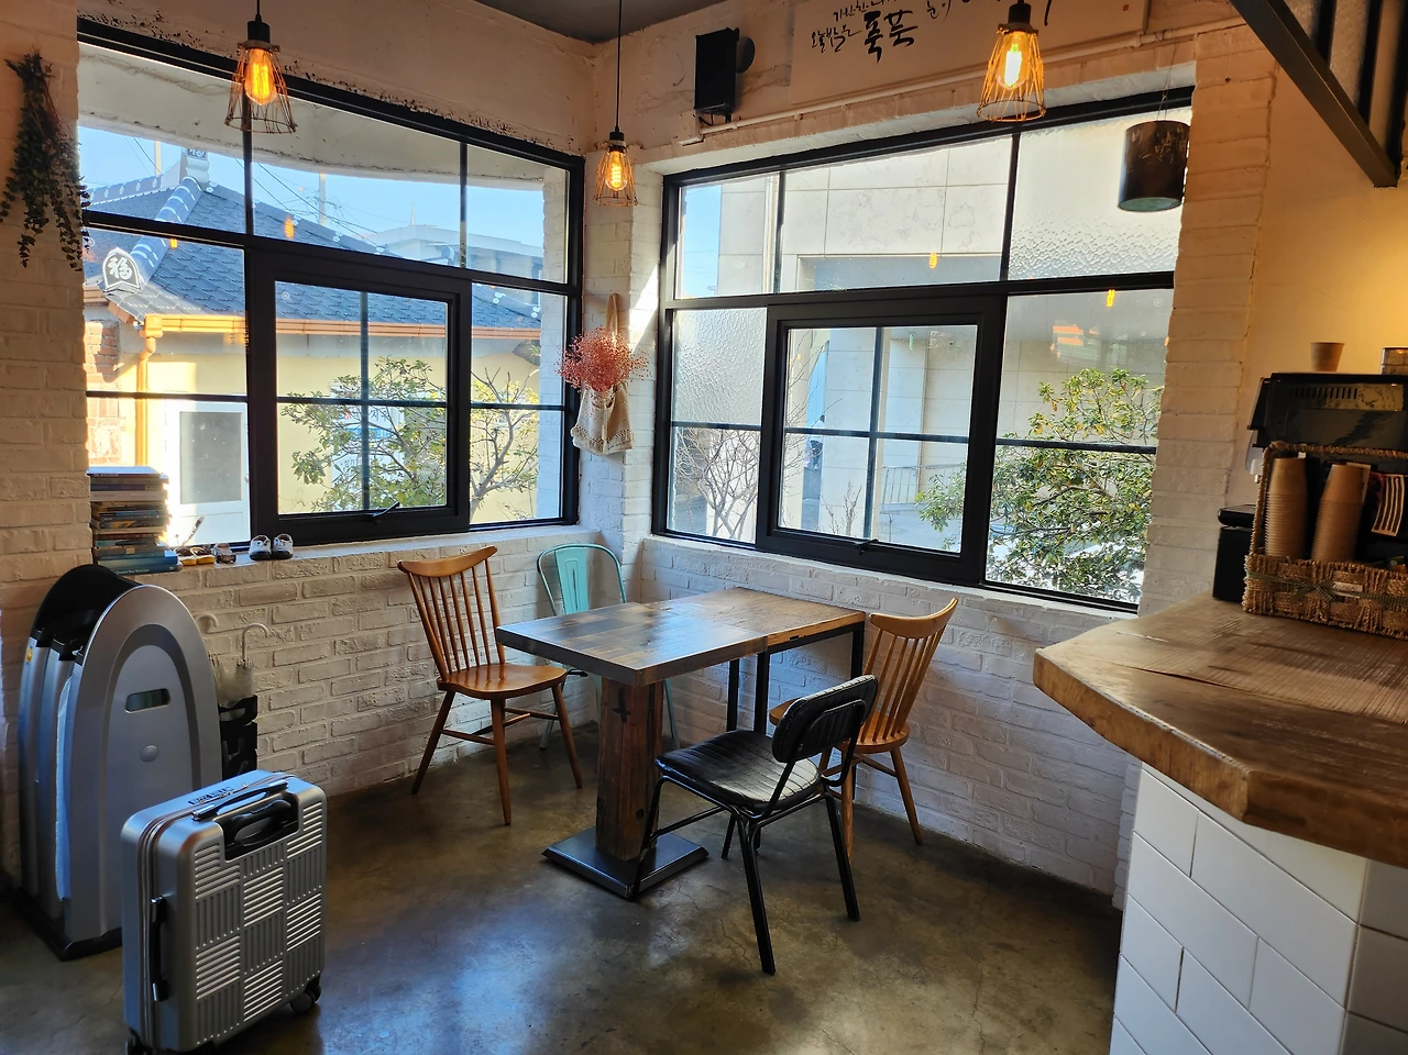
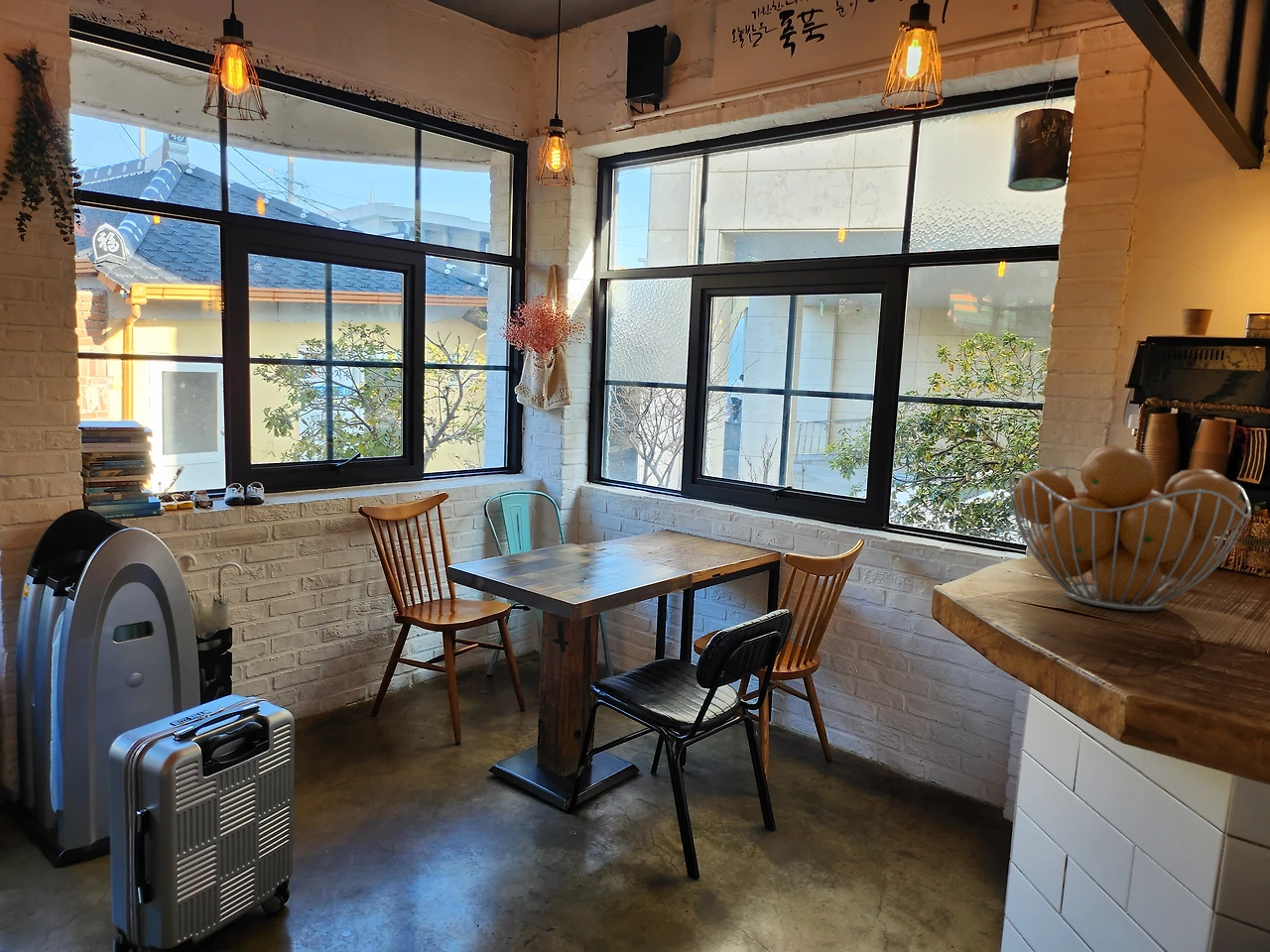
+ fruit basket (1119, 523)
